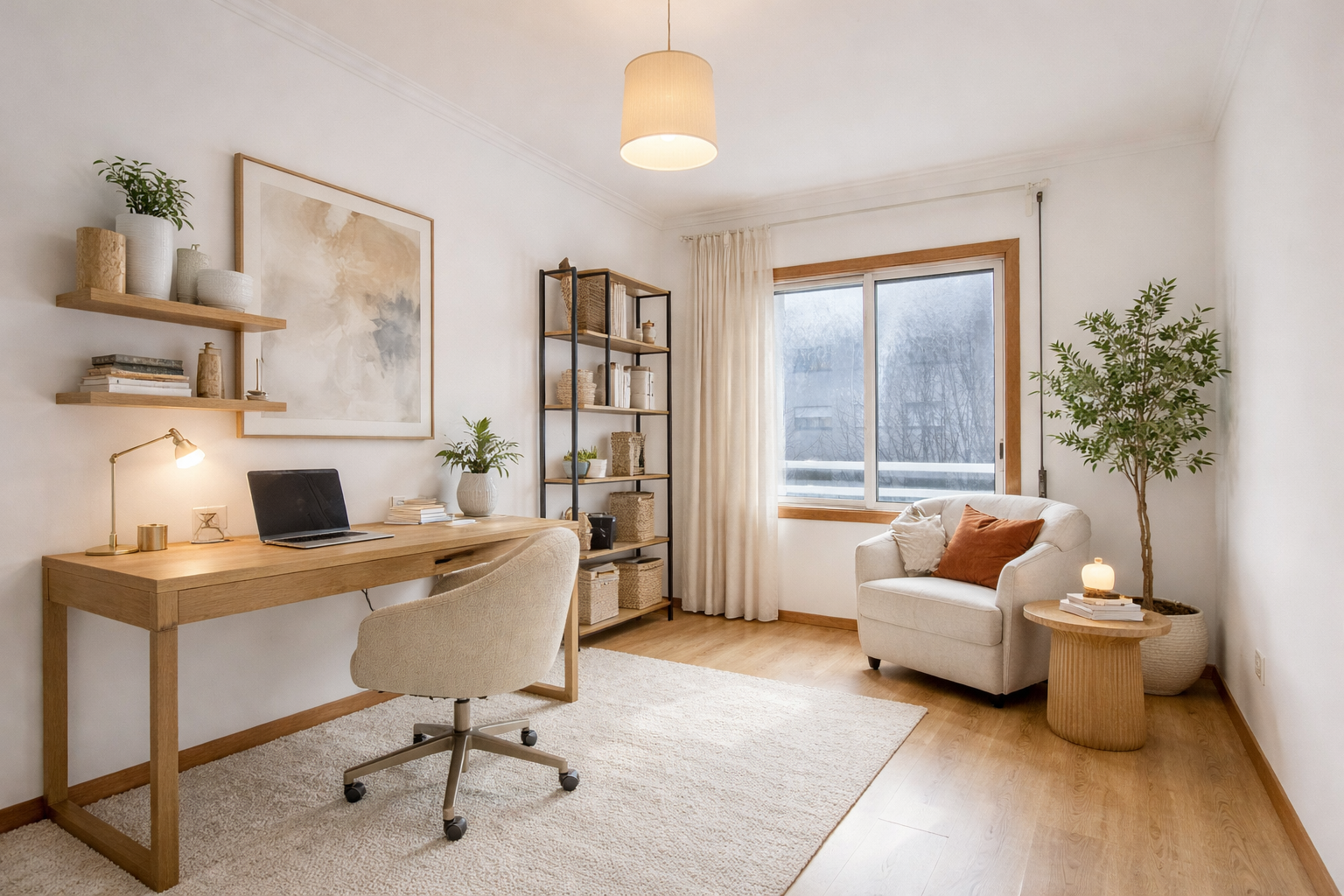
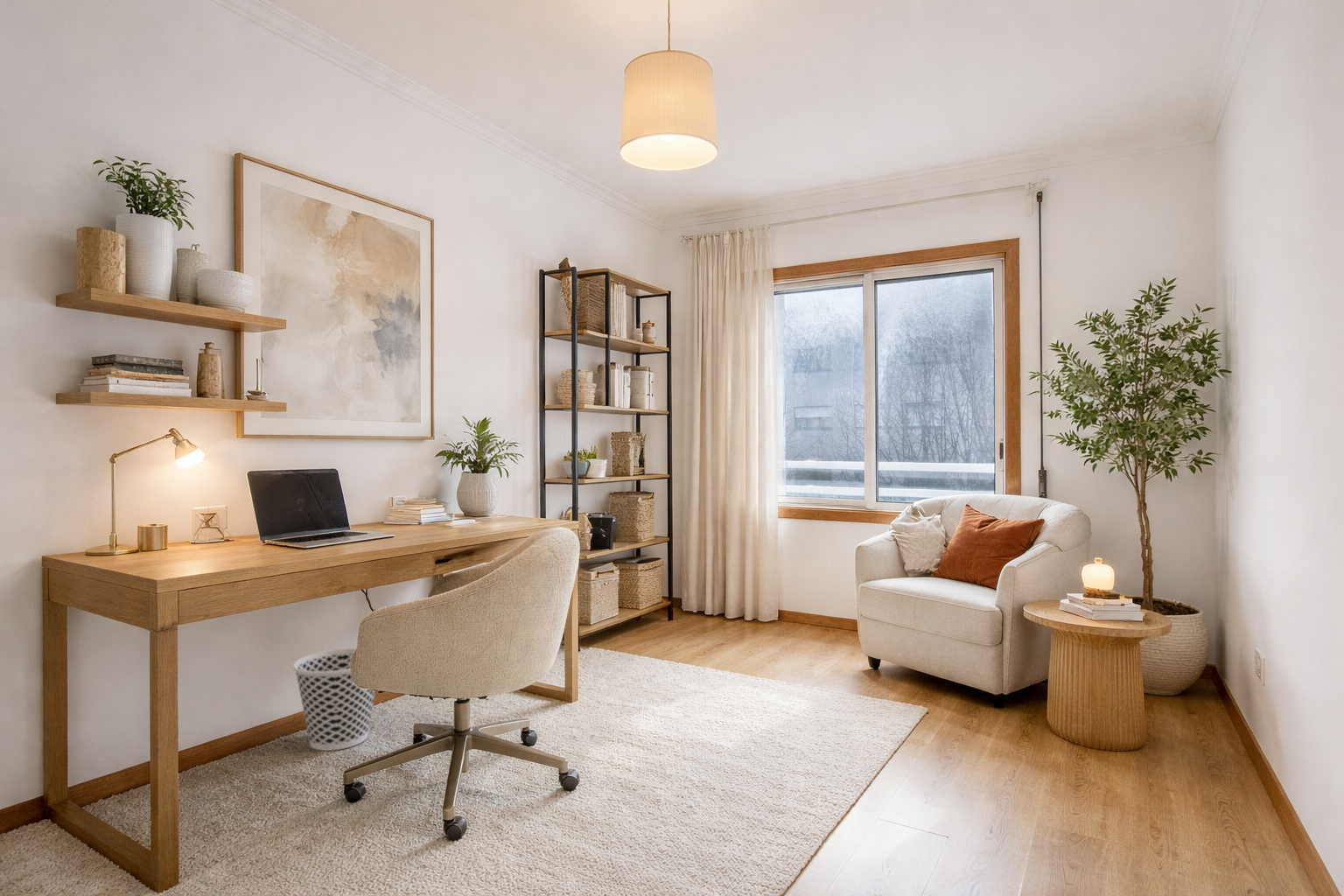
+ wastebasket (339, 699)
